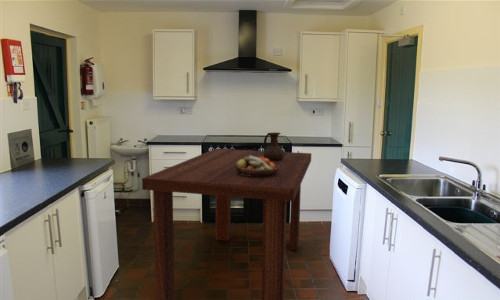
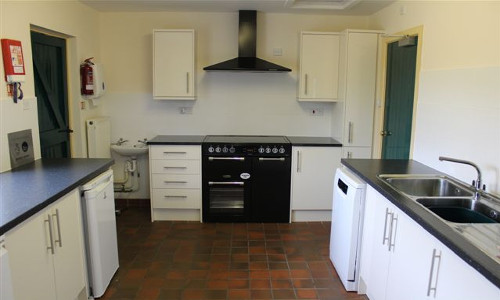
- fruit bowl (257, 164)
- dining table (230, 219)
- ceramic pitcher (273, 145)
